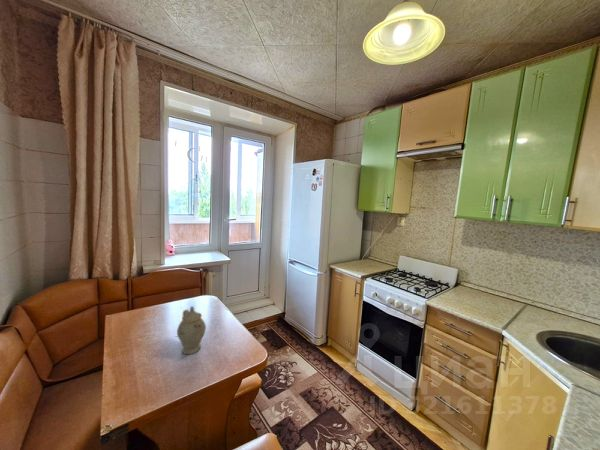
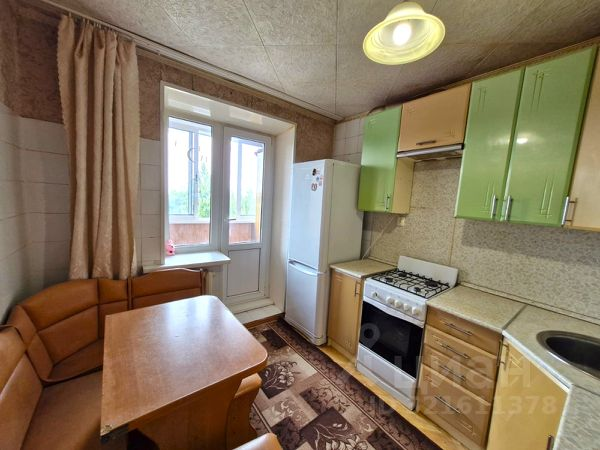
- chinaware (191, 327)
